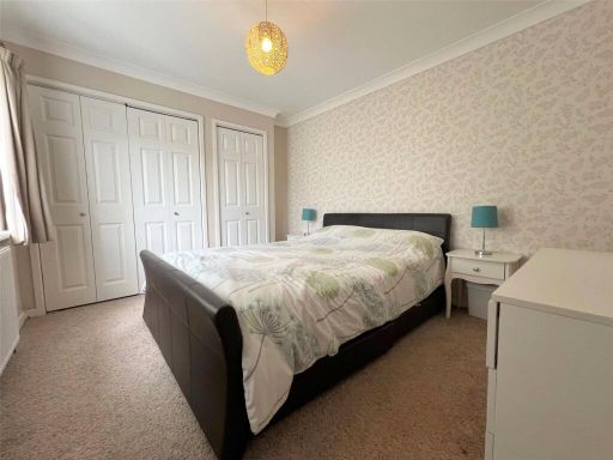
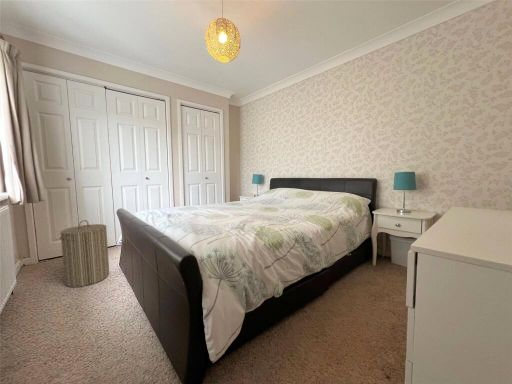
+ laundry hamper (86, 249)
